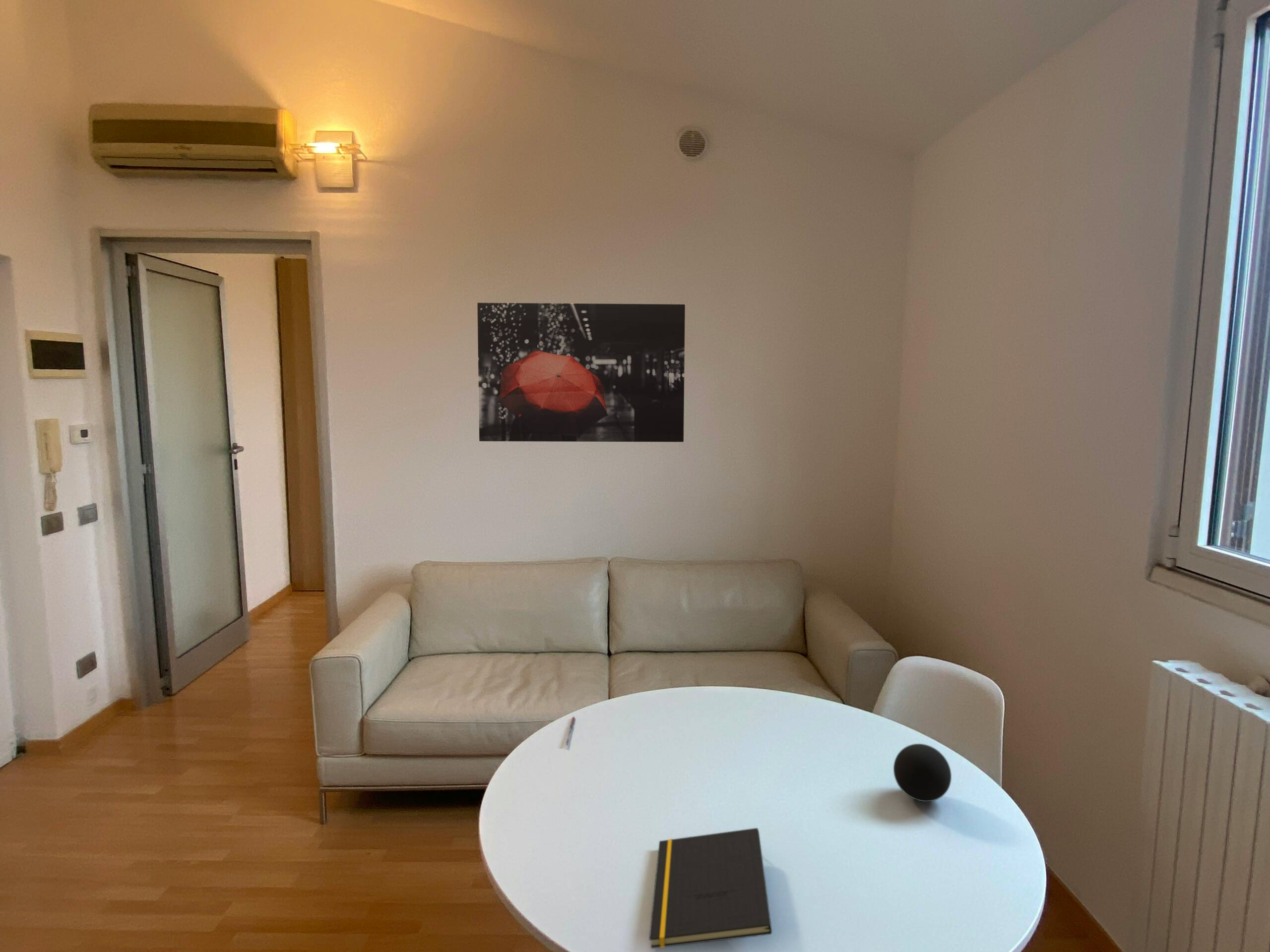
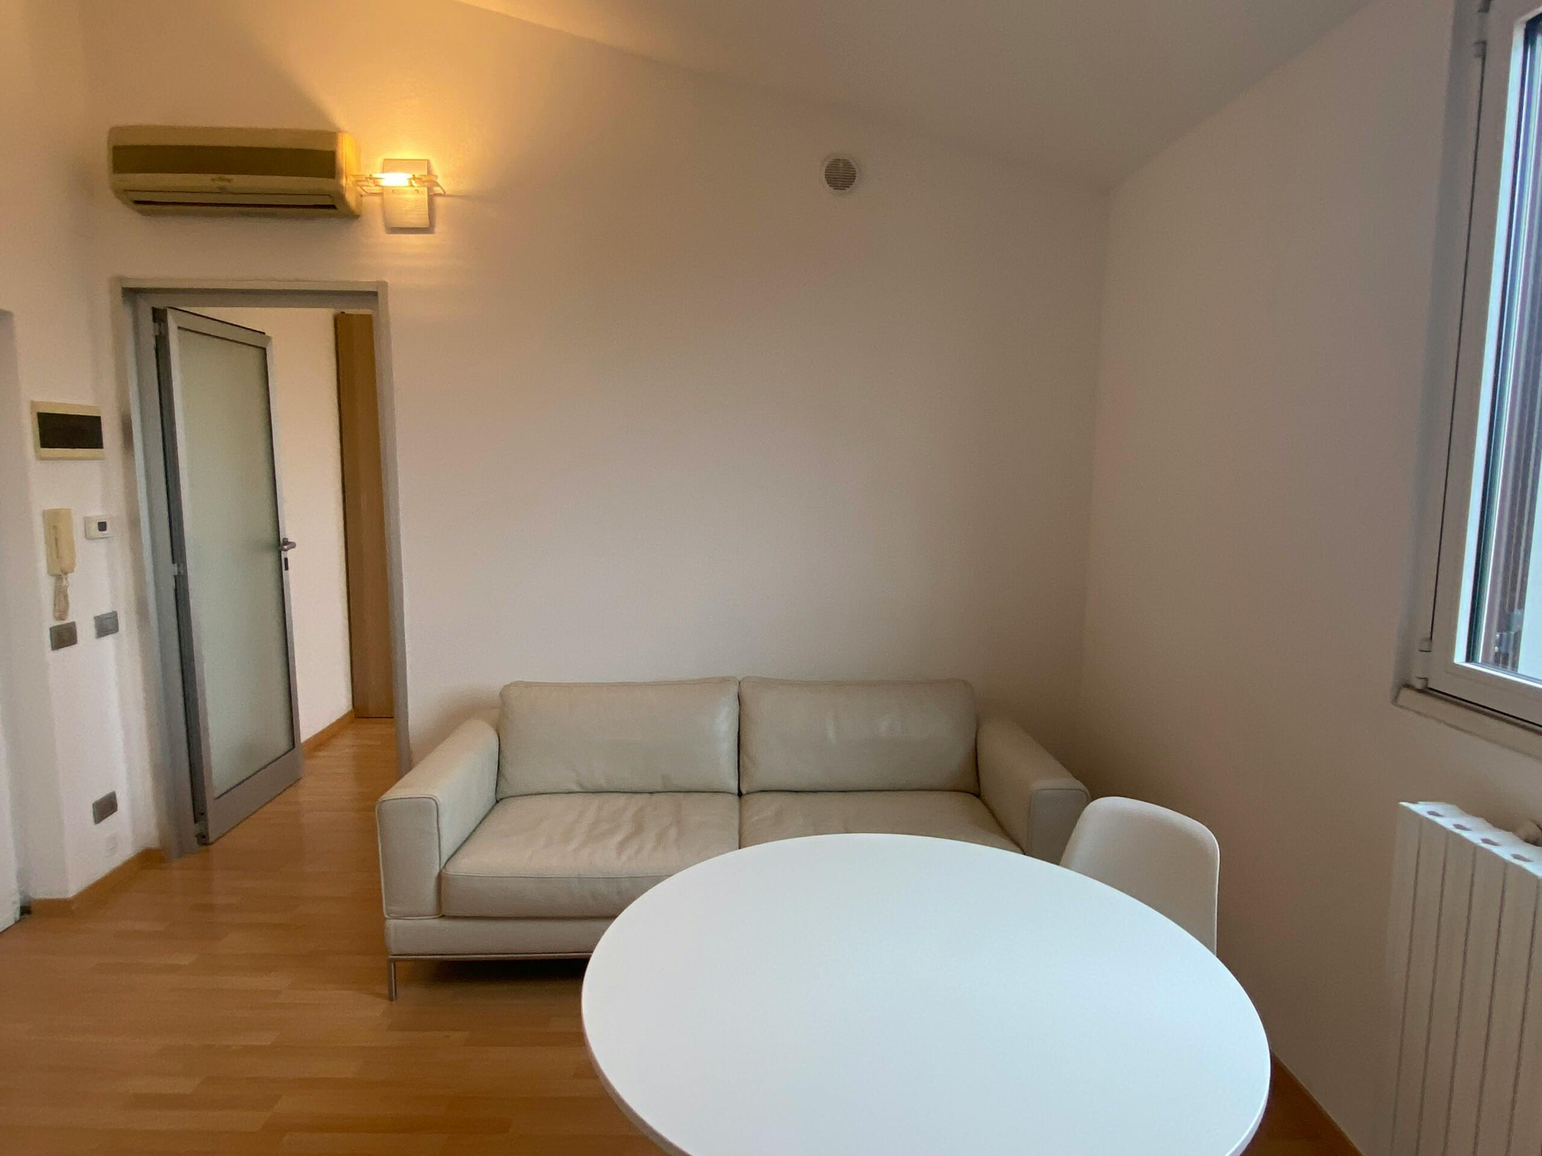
- decorative ball (922, 772)
- notepad (709, 882)
- pen (570, 730)
- wall art (581, 373)
